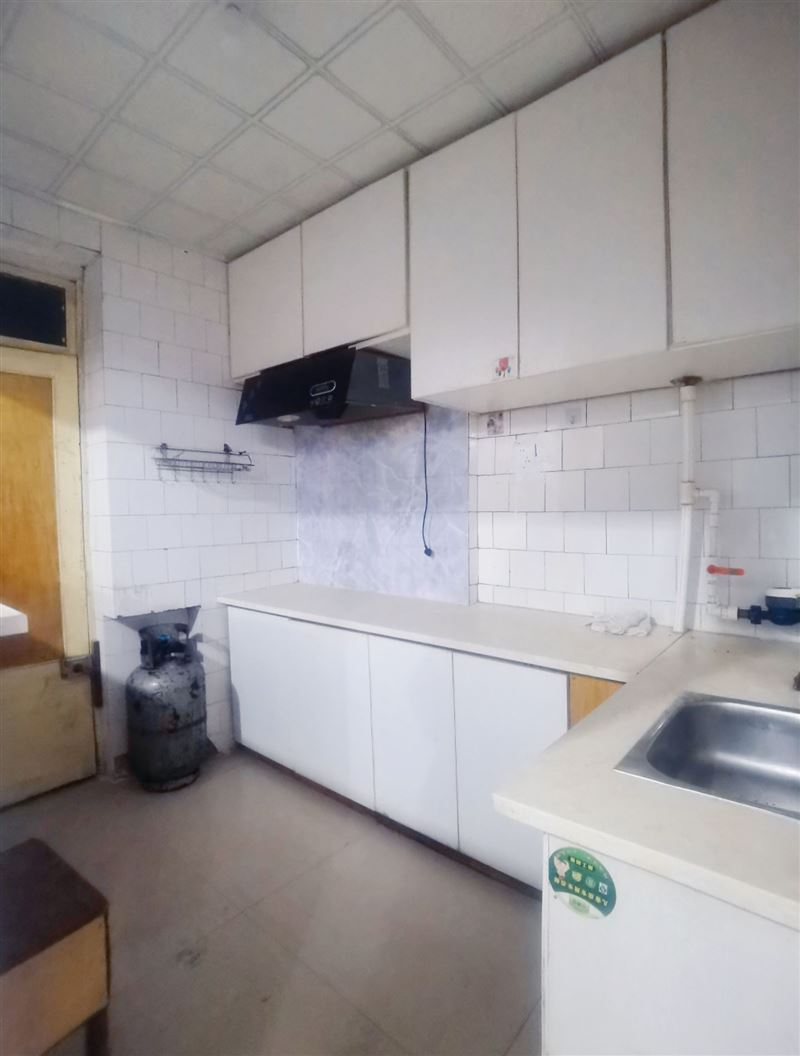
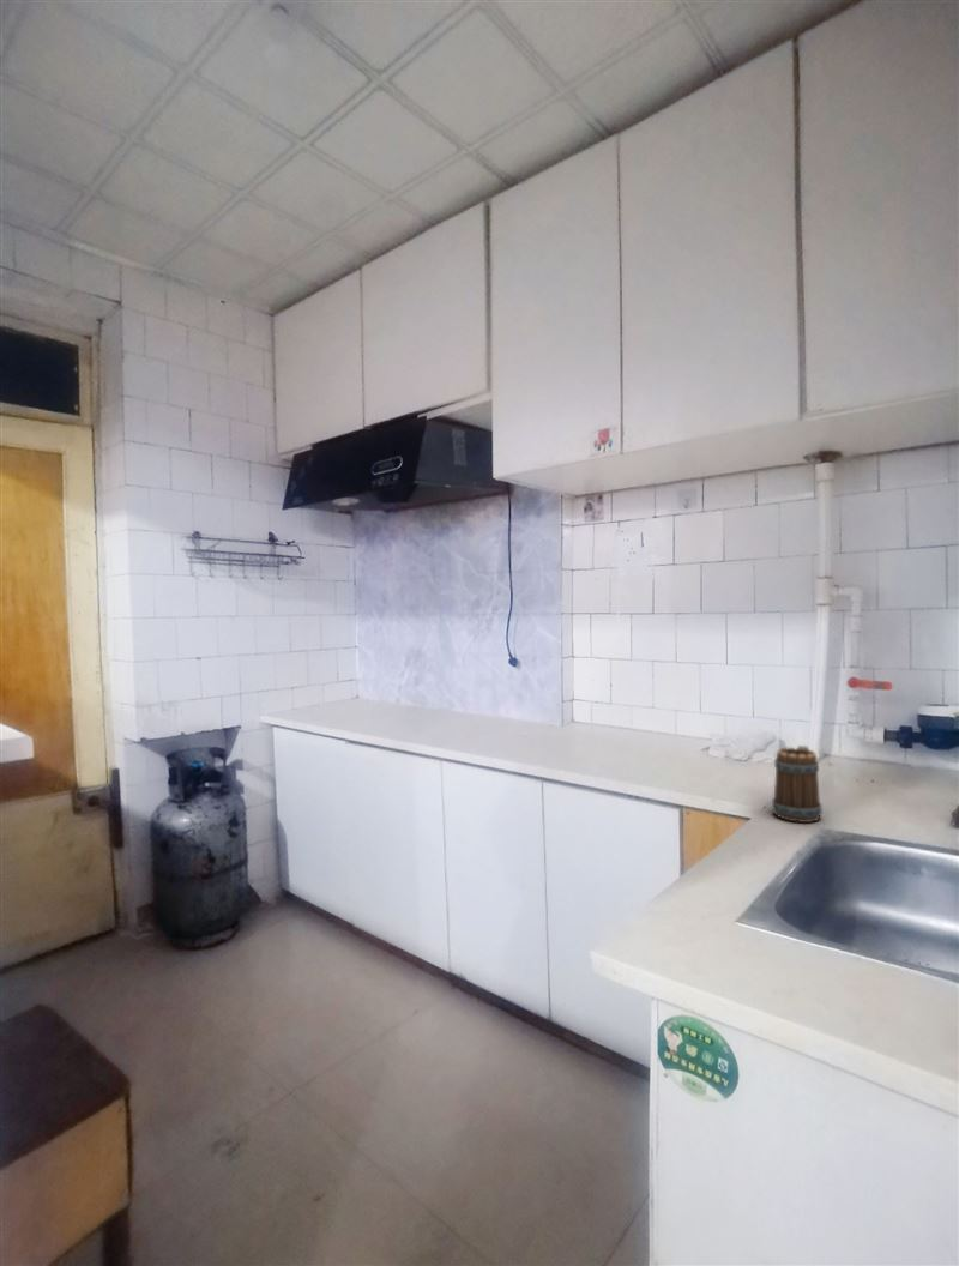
+ mug (798, 780)
